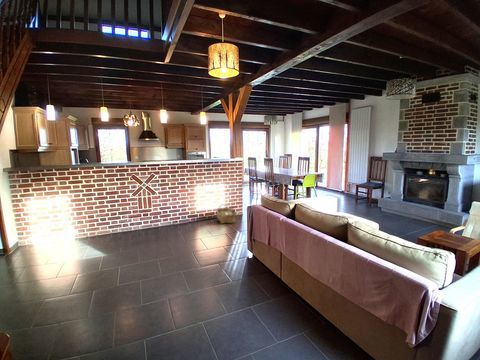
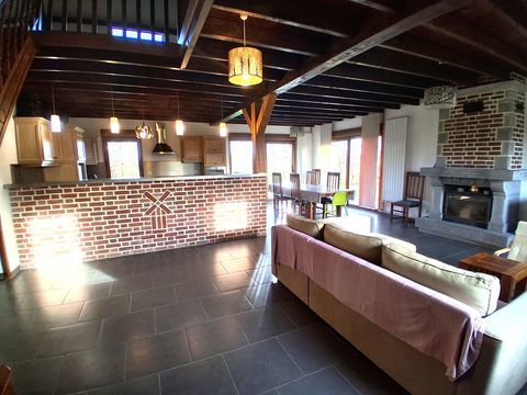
- woven basket (226, 213)
